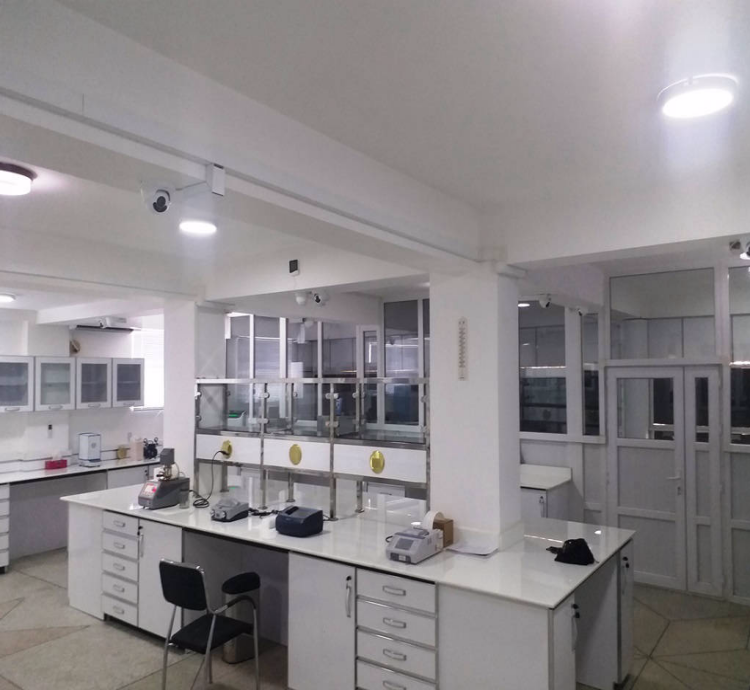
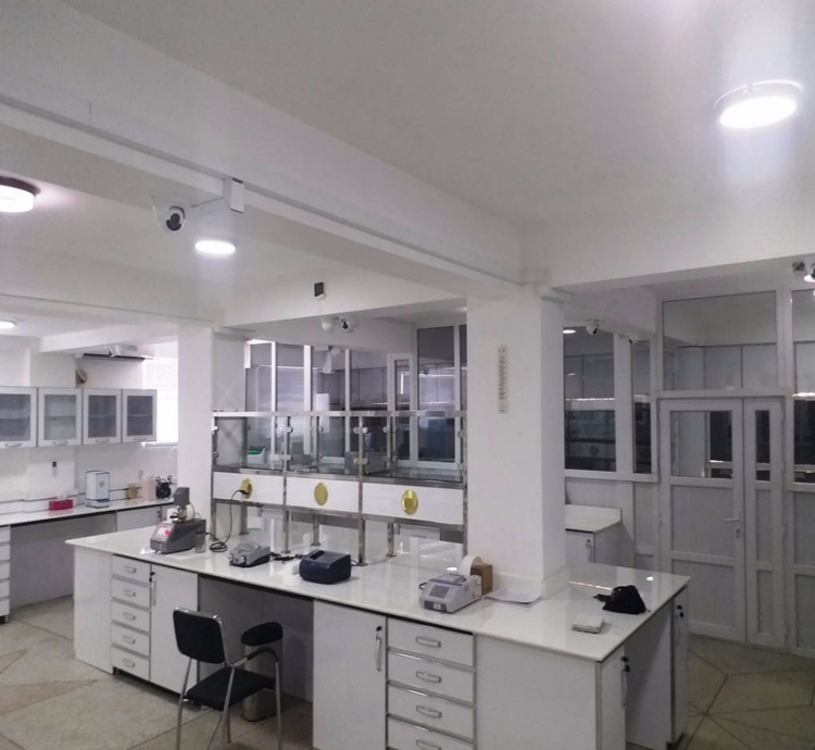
+ washcloth (588, 622)
